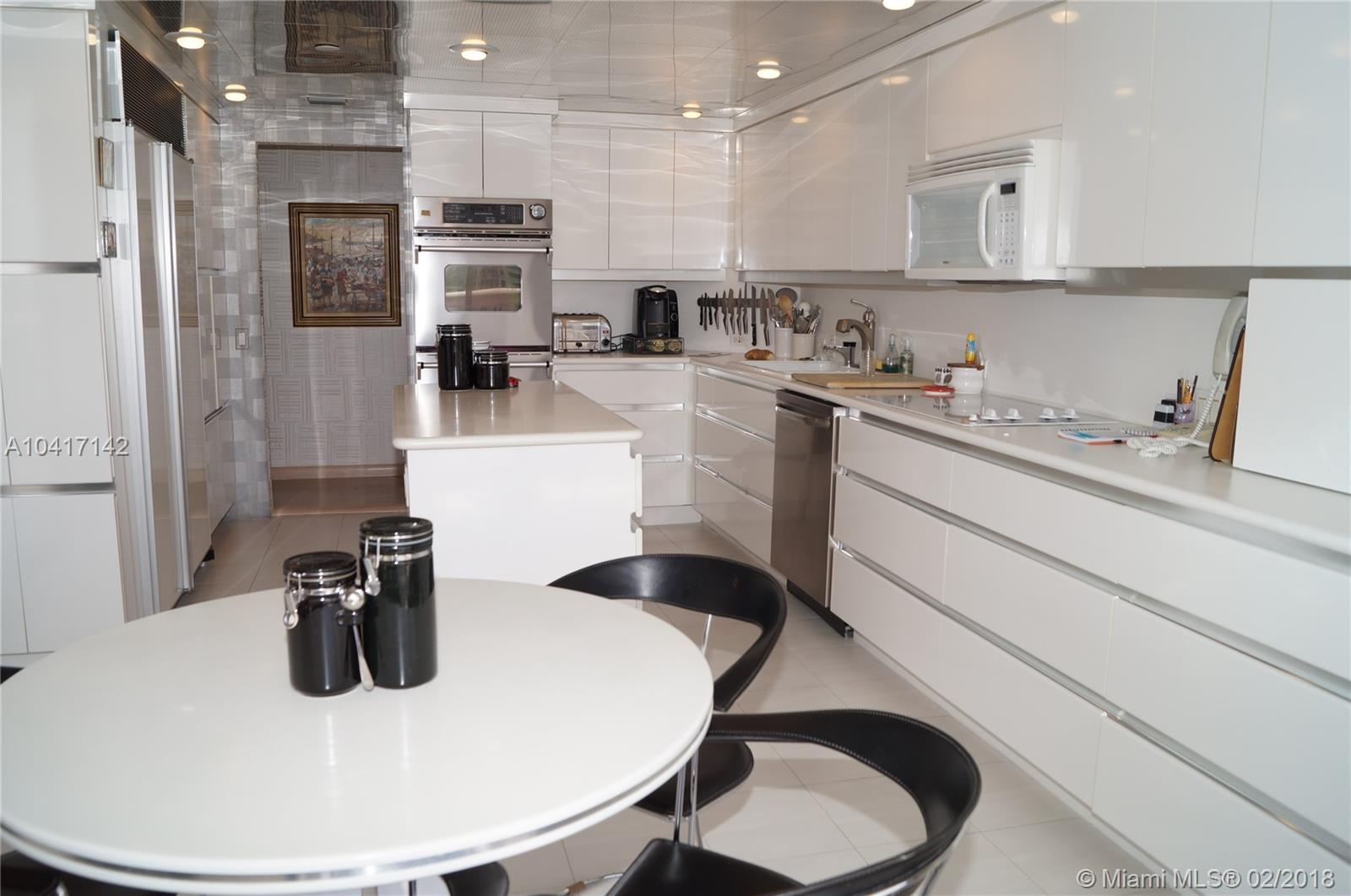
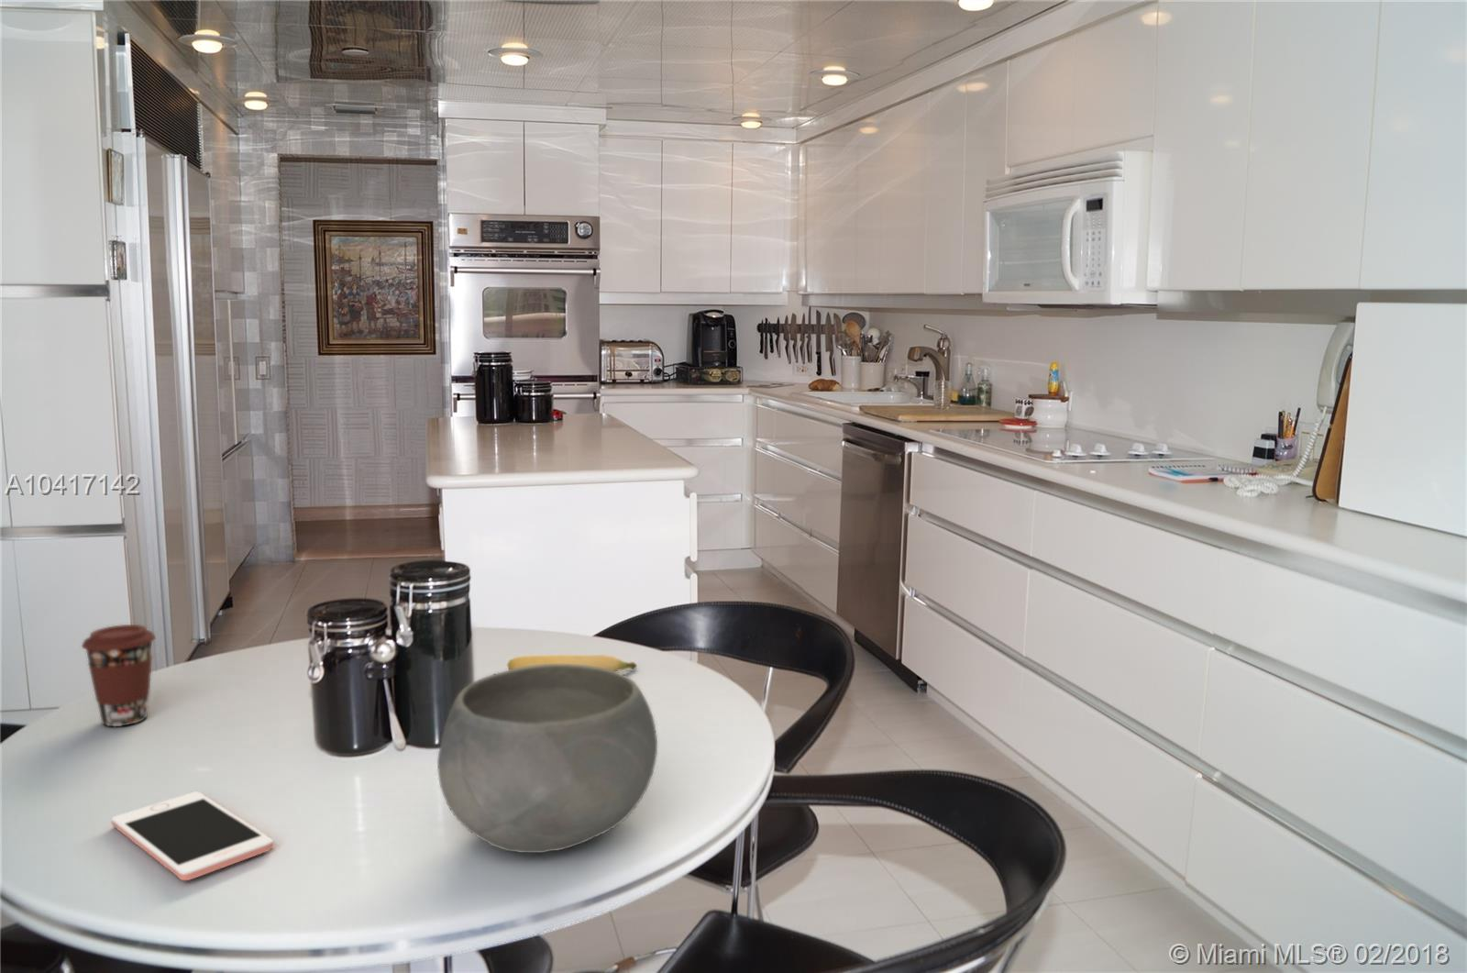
+ coffee cup (121, 675)
+ bowl (549, 760)
+ banana (569, 661)
+ cell phone (191, 833)
